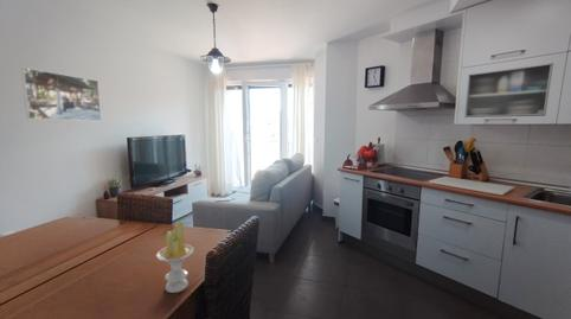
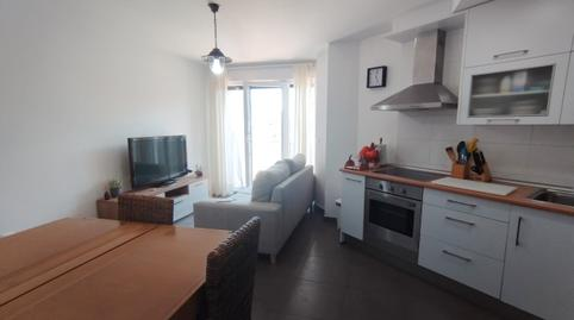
- candle (175, 254)
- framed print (65, 97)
